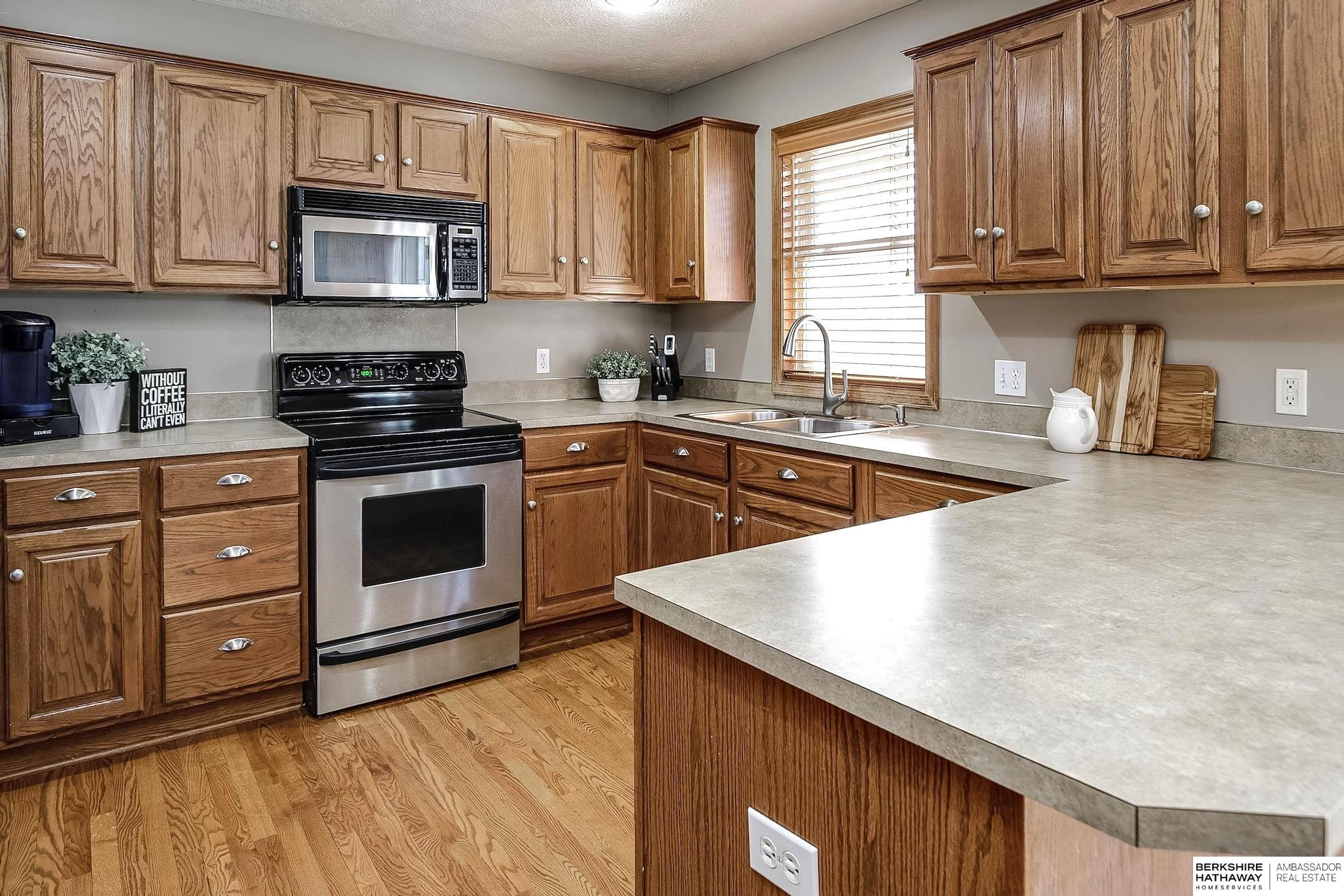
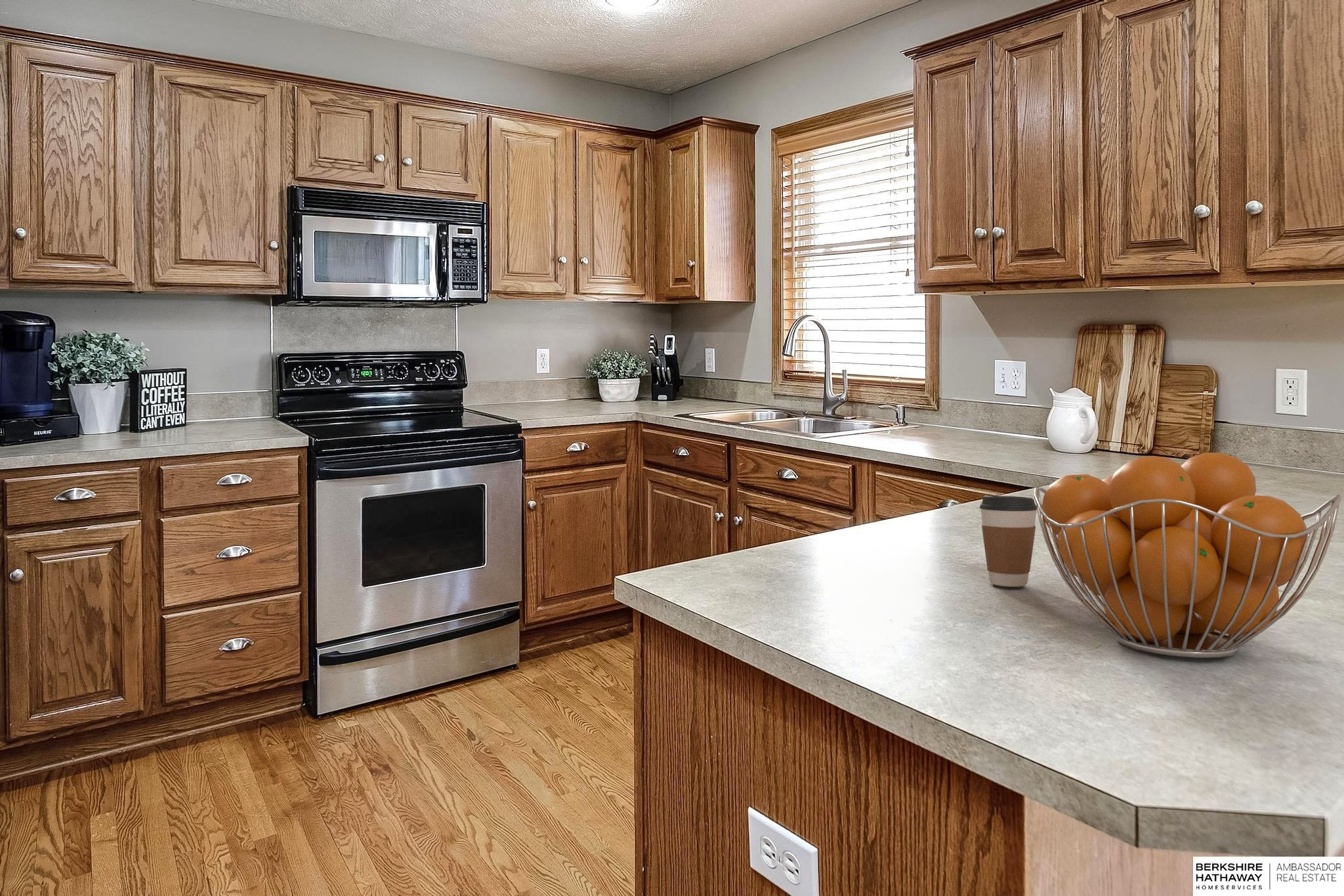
+ coffee cup (1008, 540)
+ fruit basket (1175, 548)
